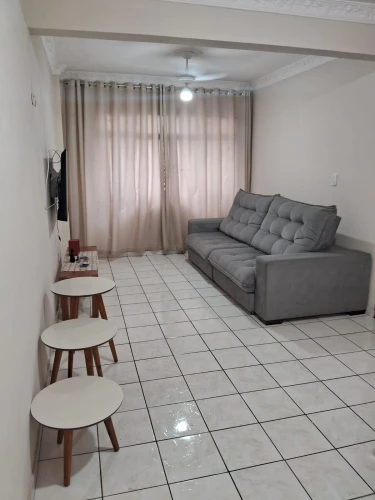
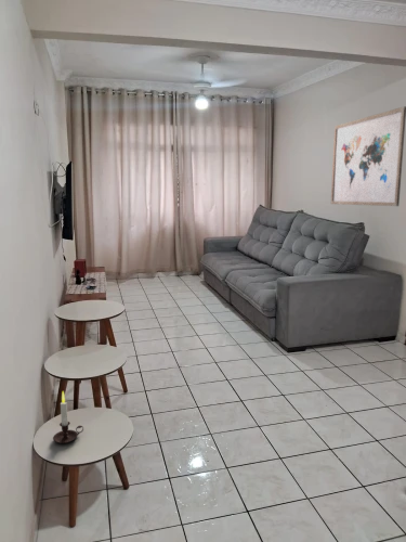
+ candle (66, 414)
+ wall art (363, 162)
